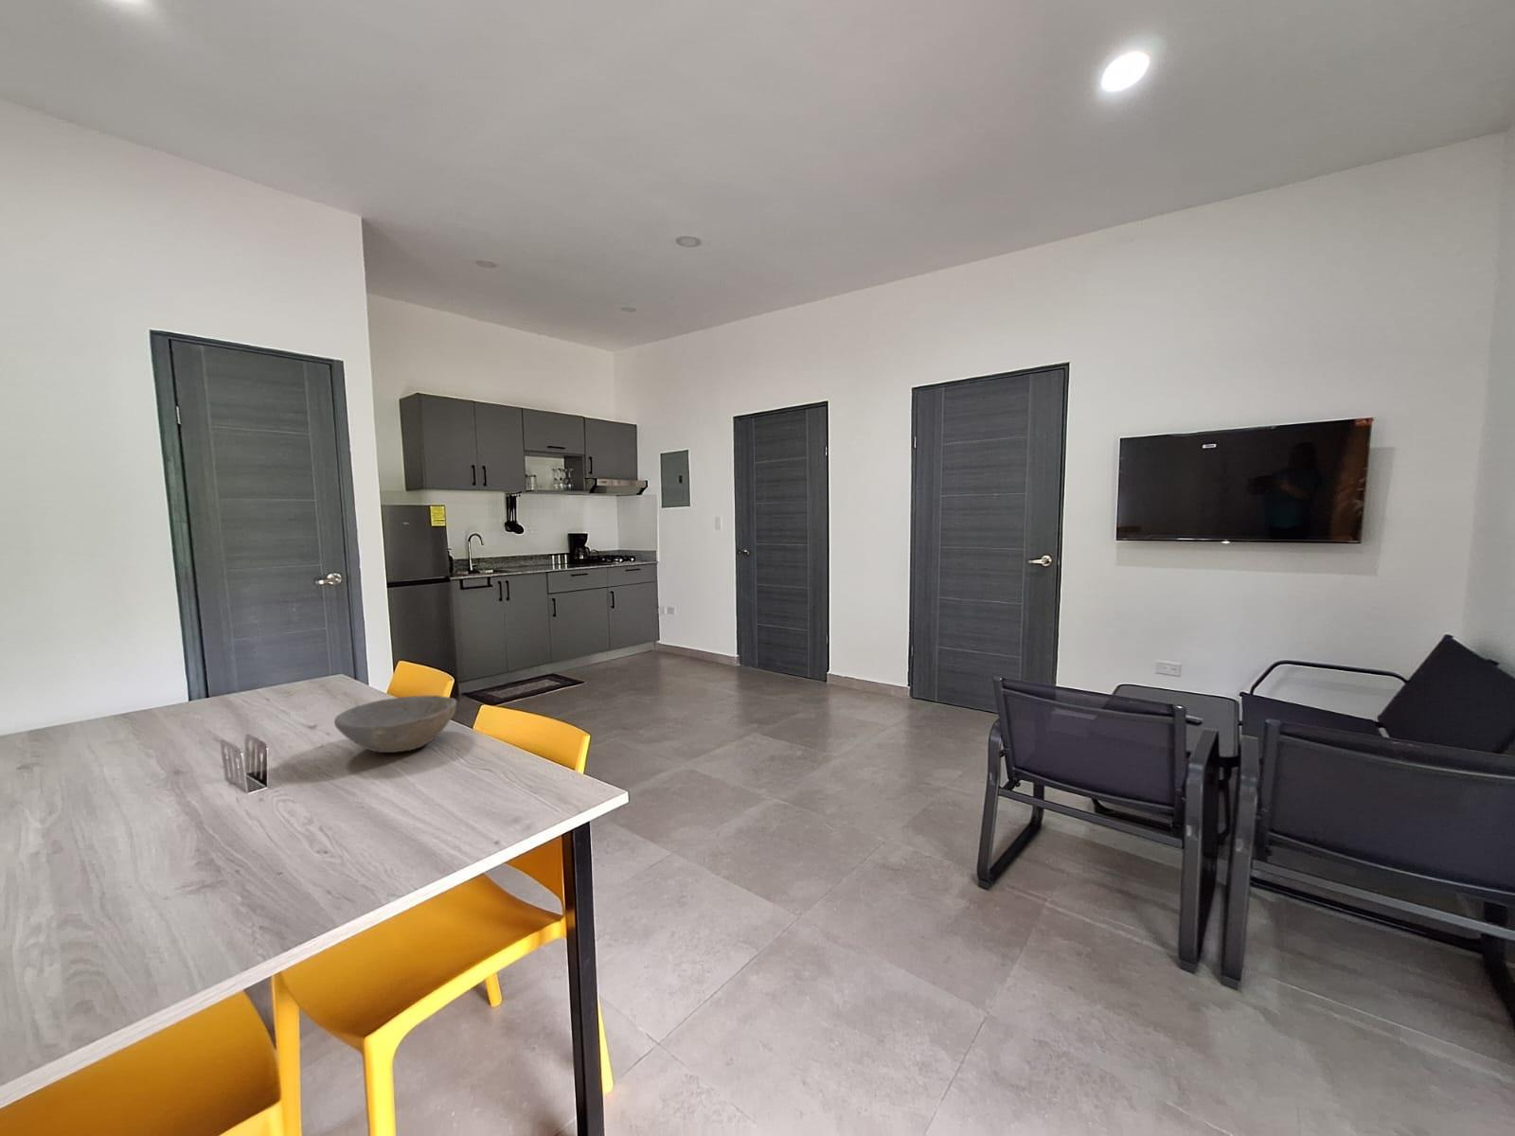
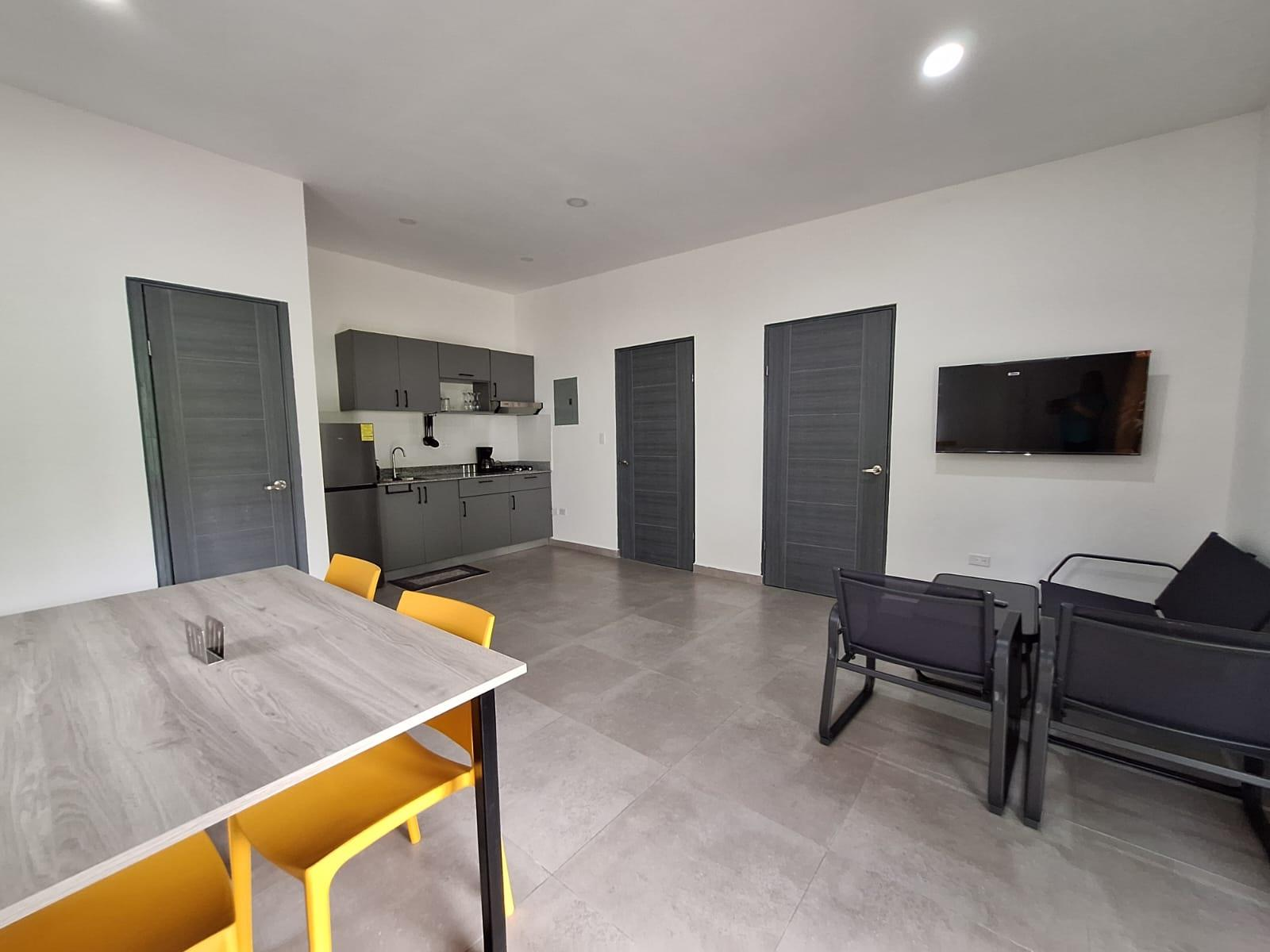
- bowl (400, 727)
